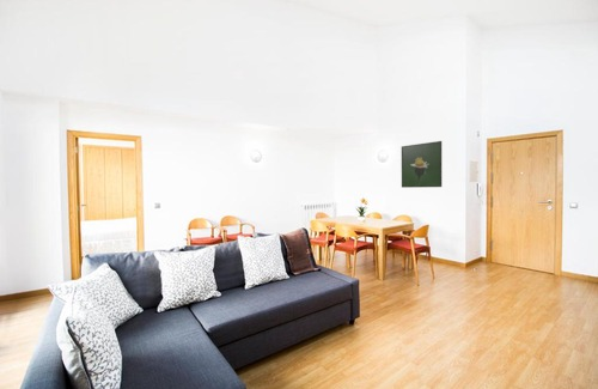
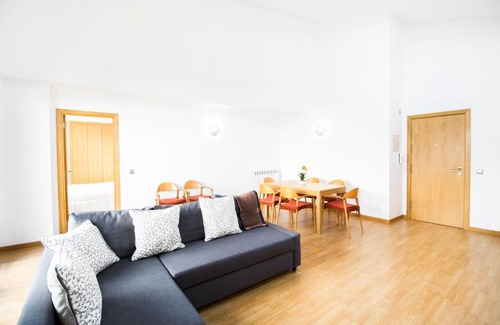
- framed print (420, 165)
